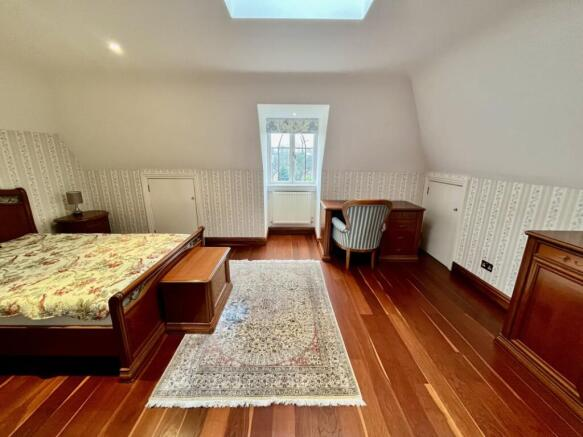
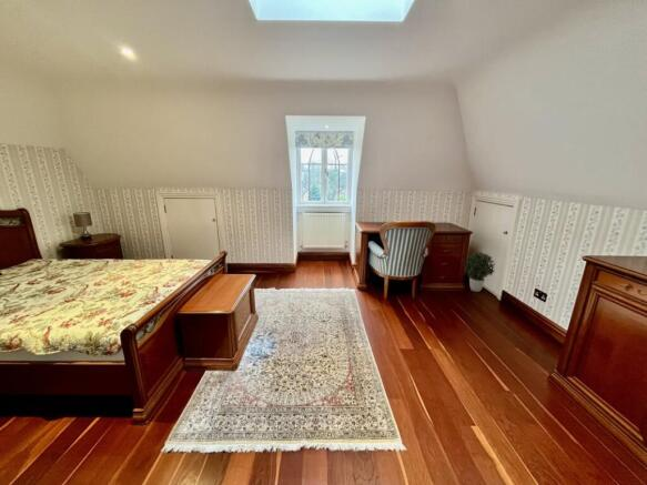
+ potted plant (477, 271)
